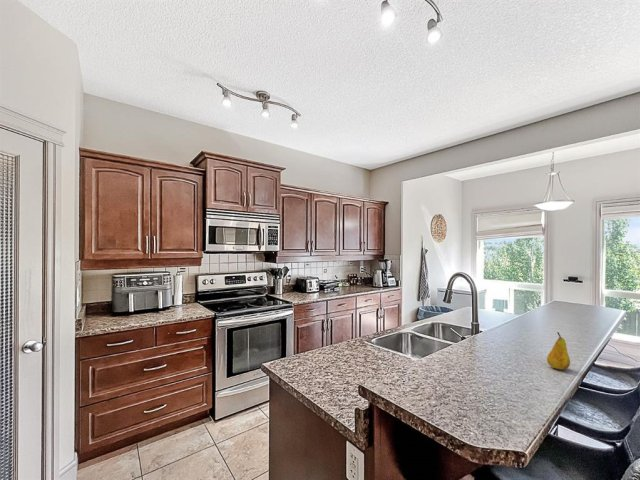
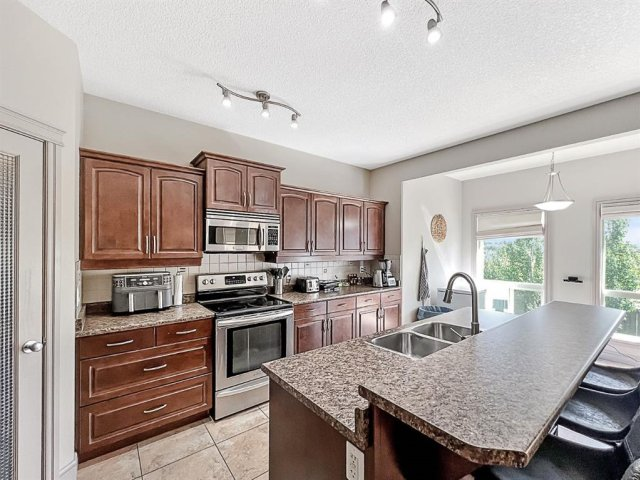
- fruit (558, 349)
